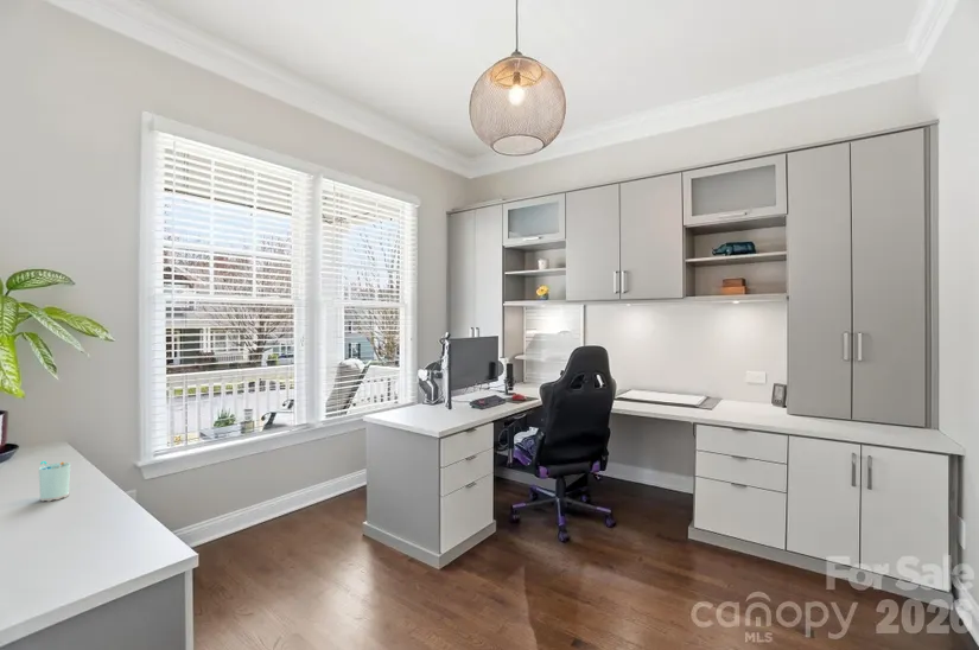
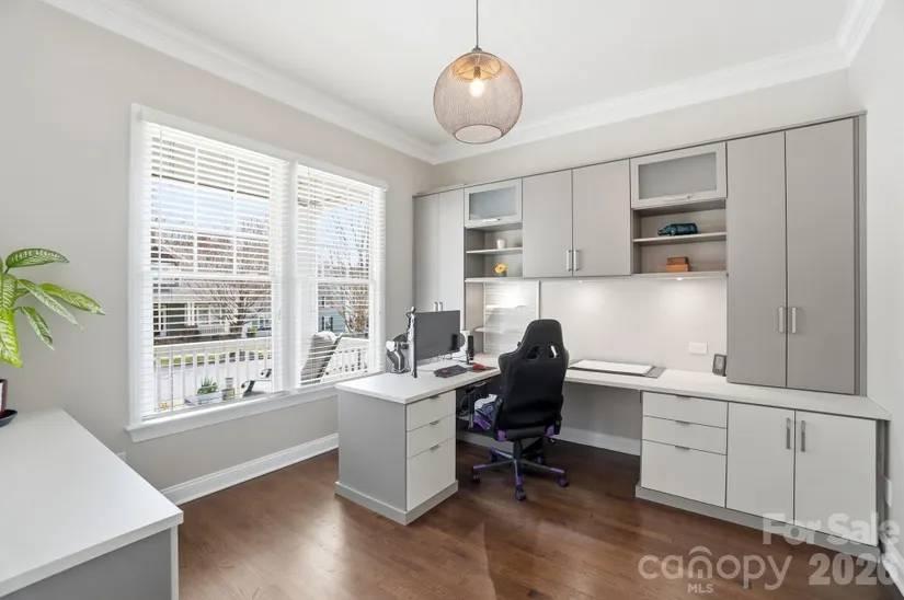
- cup (55, 478)
